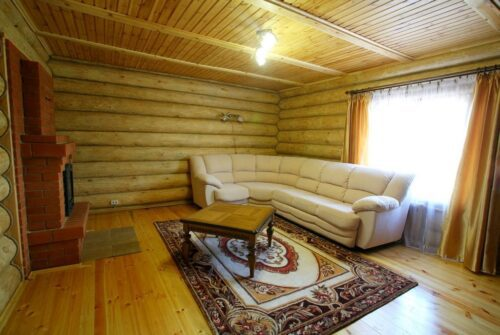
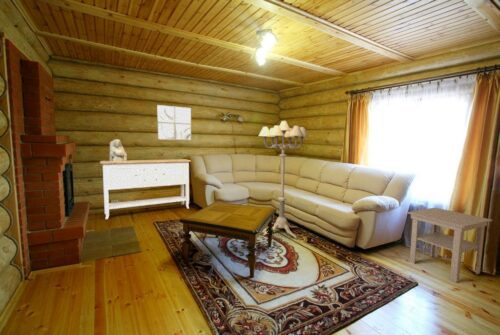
+ sideboard (148, 186)
+ sculpture bust (118, 150)
+ wall art (175, 122)
+ side table (445, 241)
+ floor lamp (282, 177)
